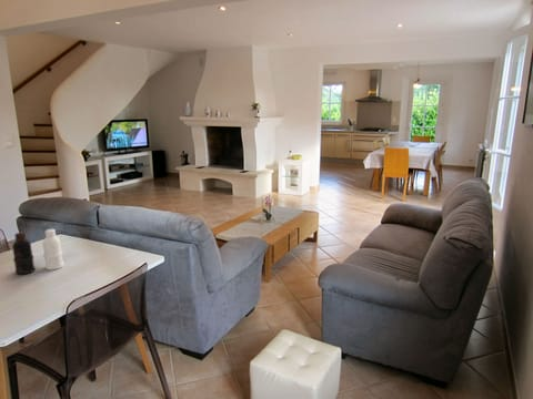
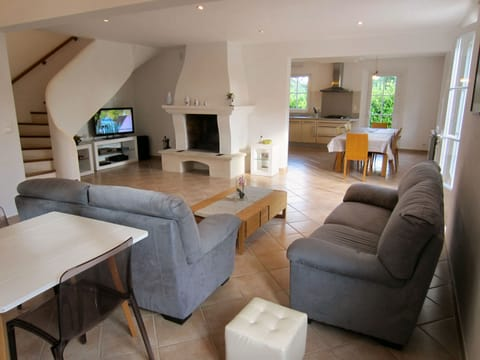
- bottle (43, 249)
